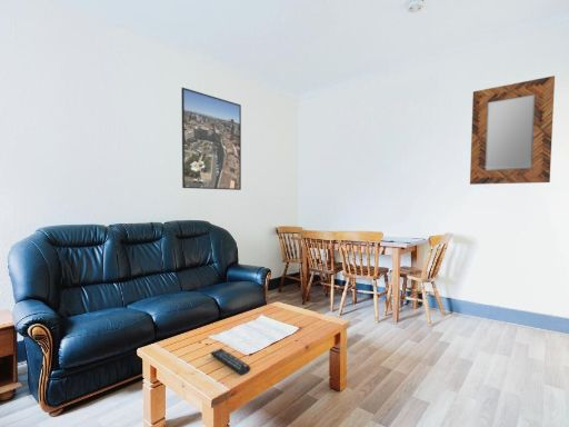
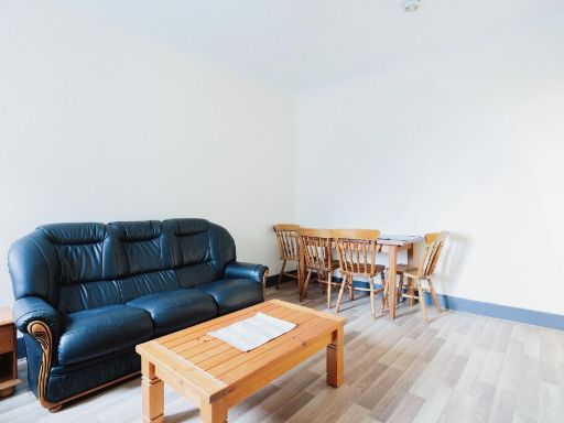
- remote control (229, 360)
- home mirror (509, 133)
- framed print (213, 142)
